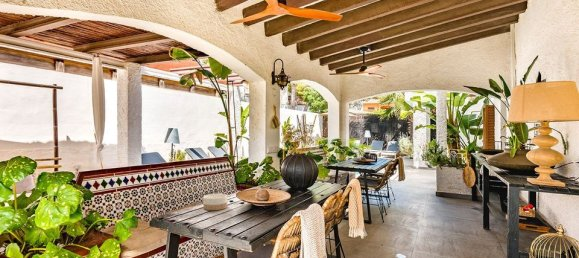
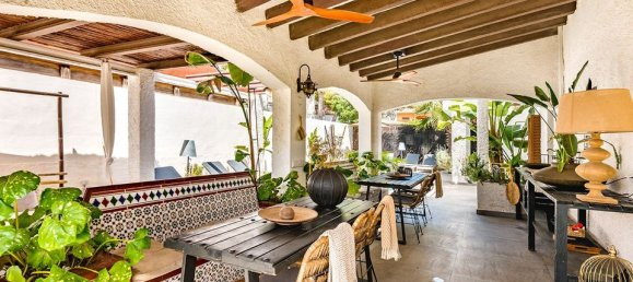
- bowl (215, 201)
